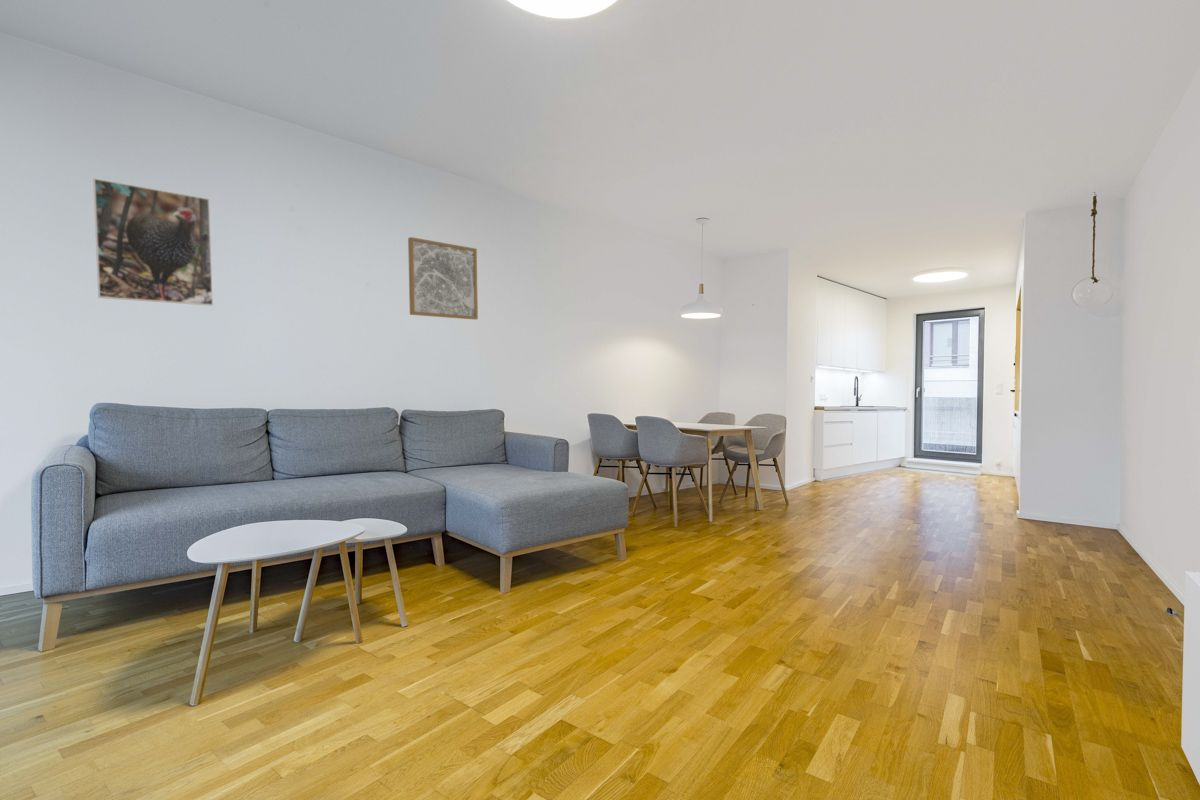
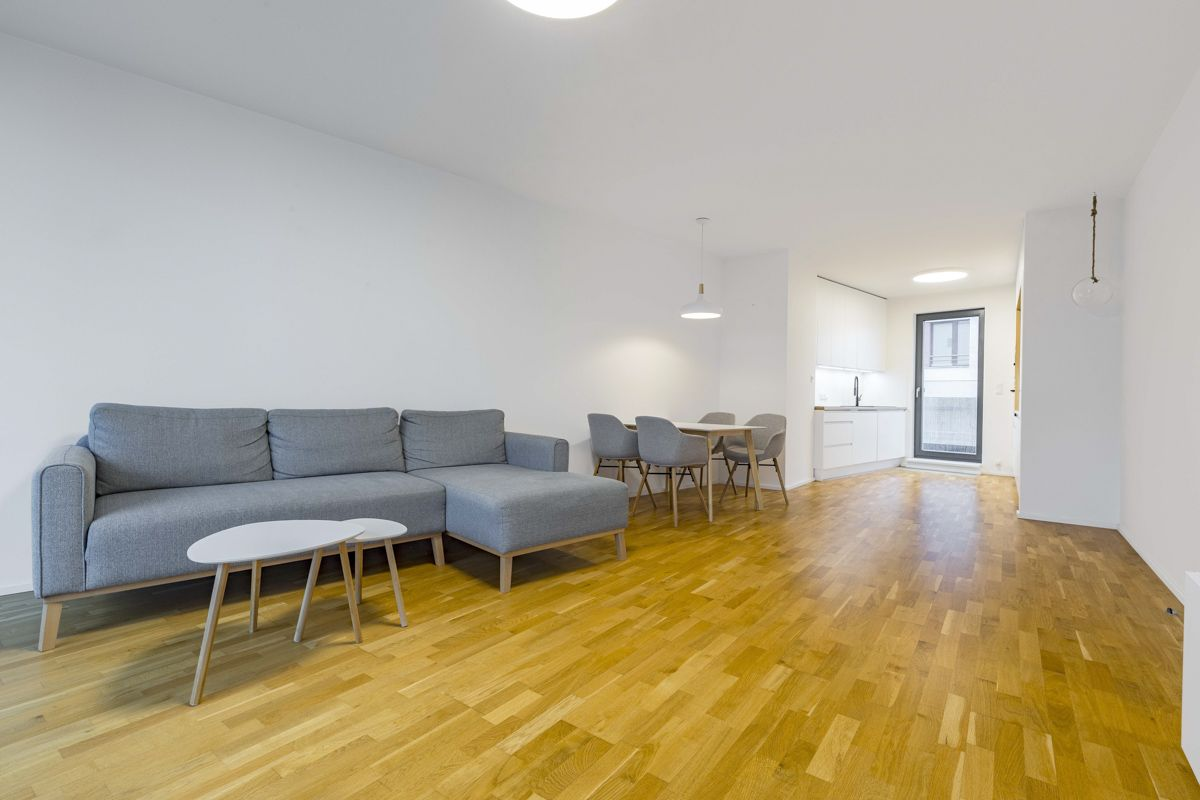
- wall art (444, 280)
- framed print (156, 246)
